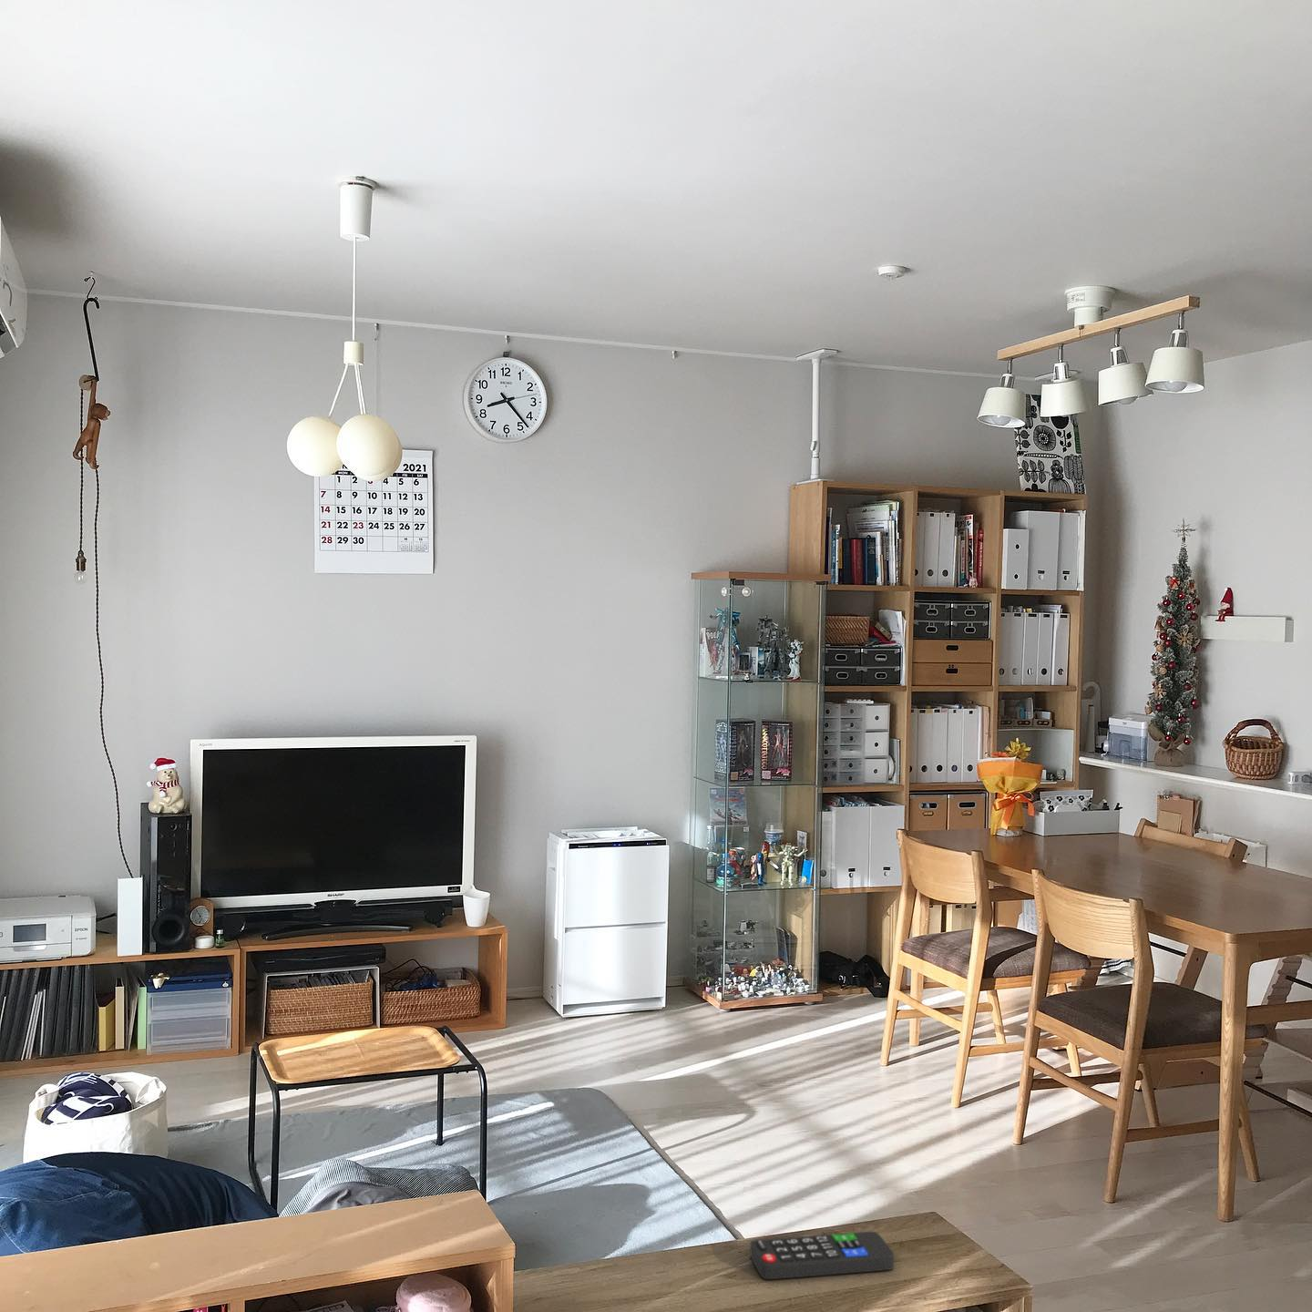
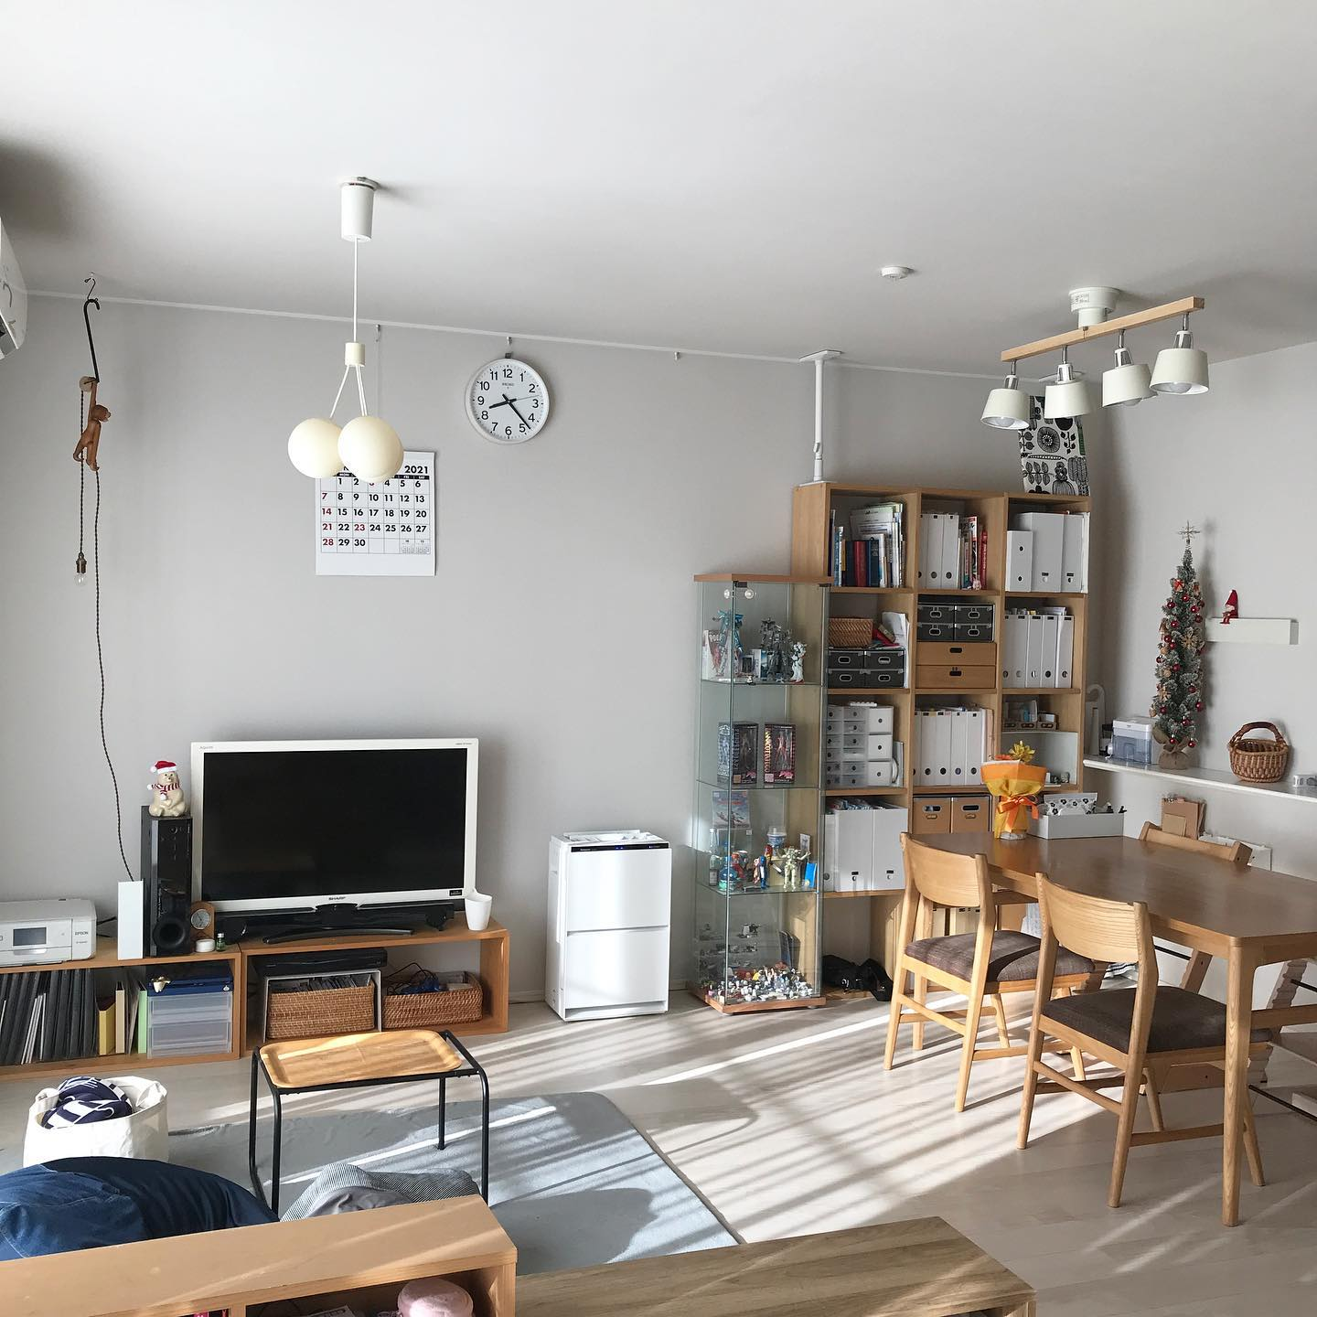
- remote control (821, 1253)
